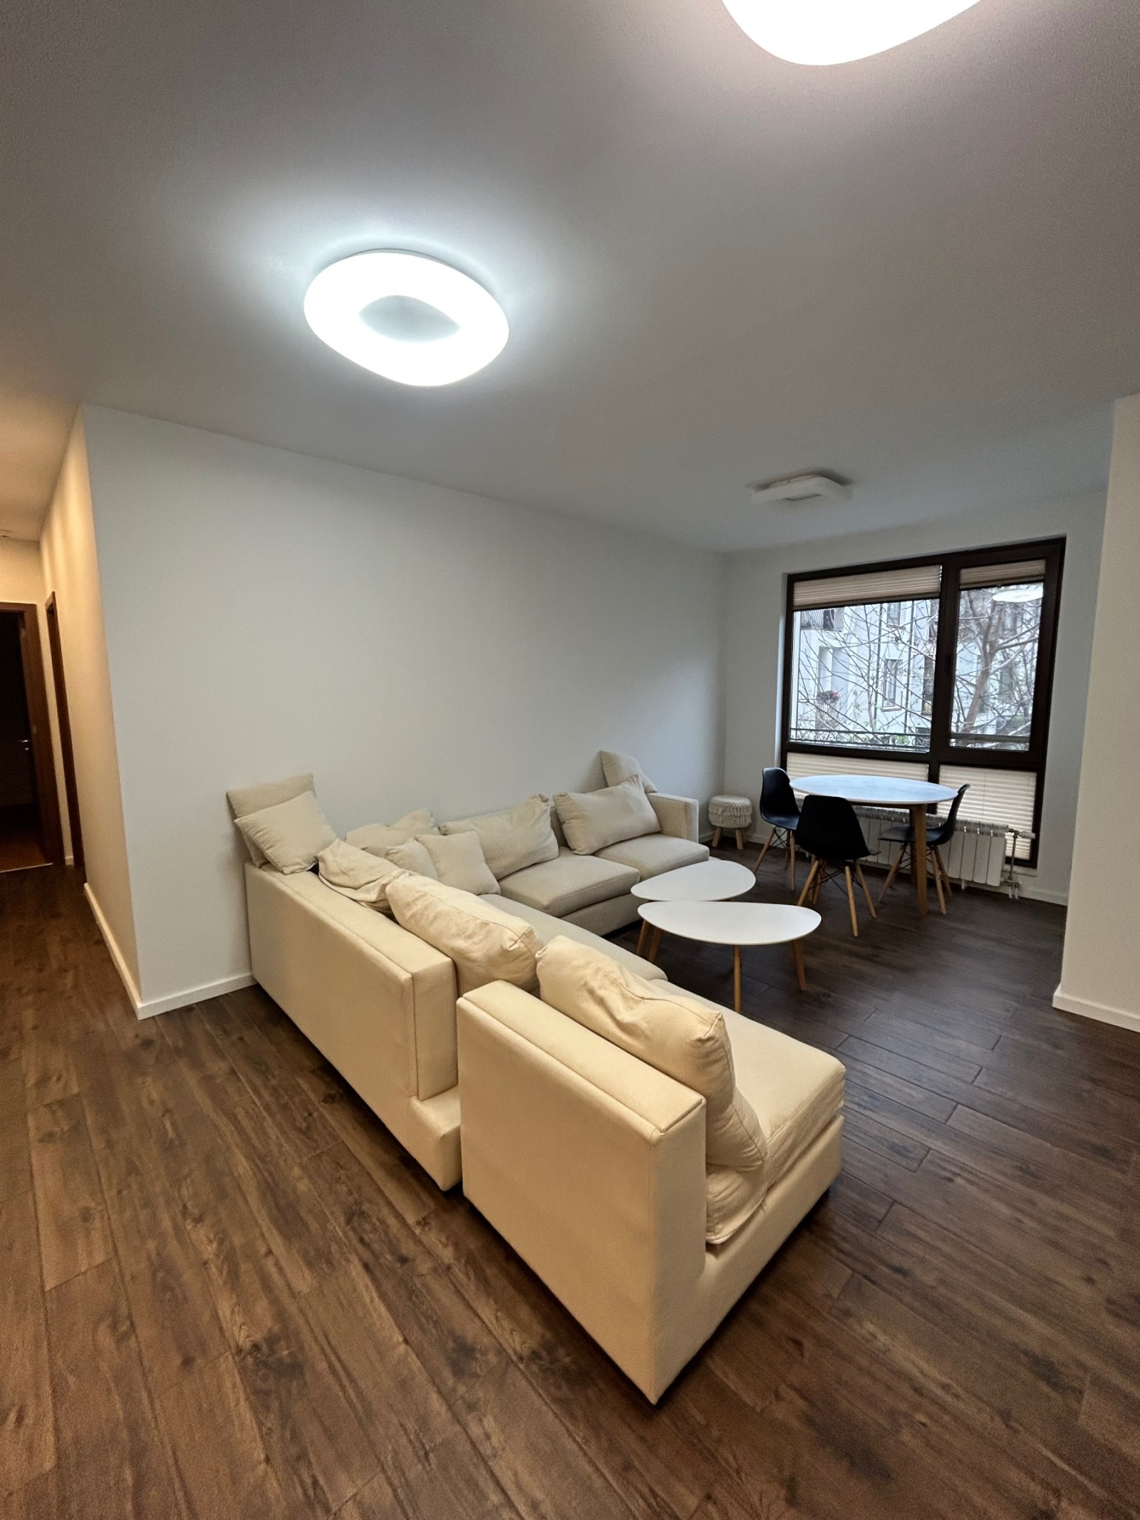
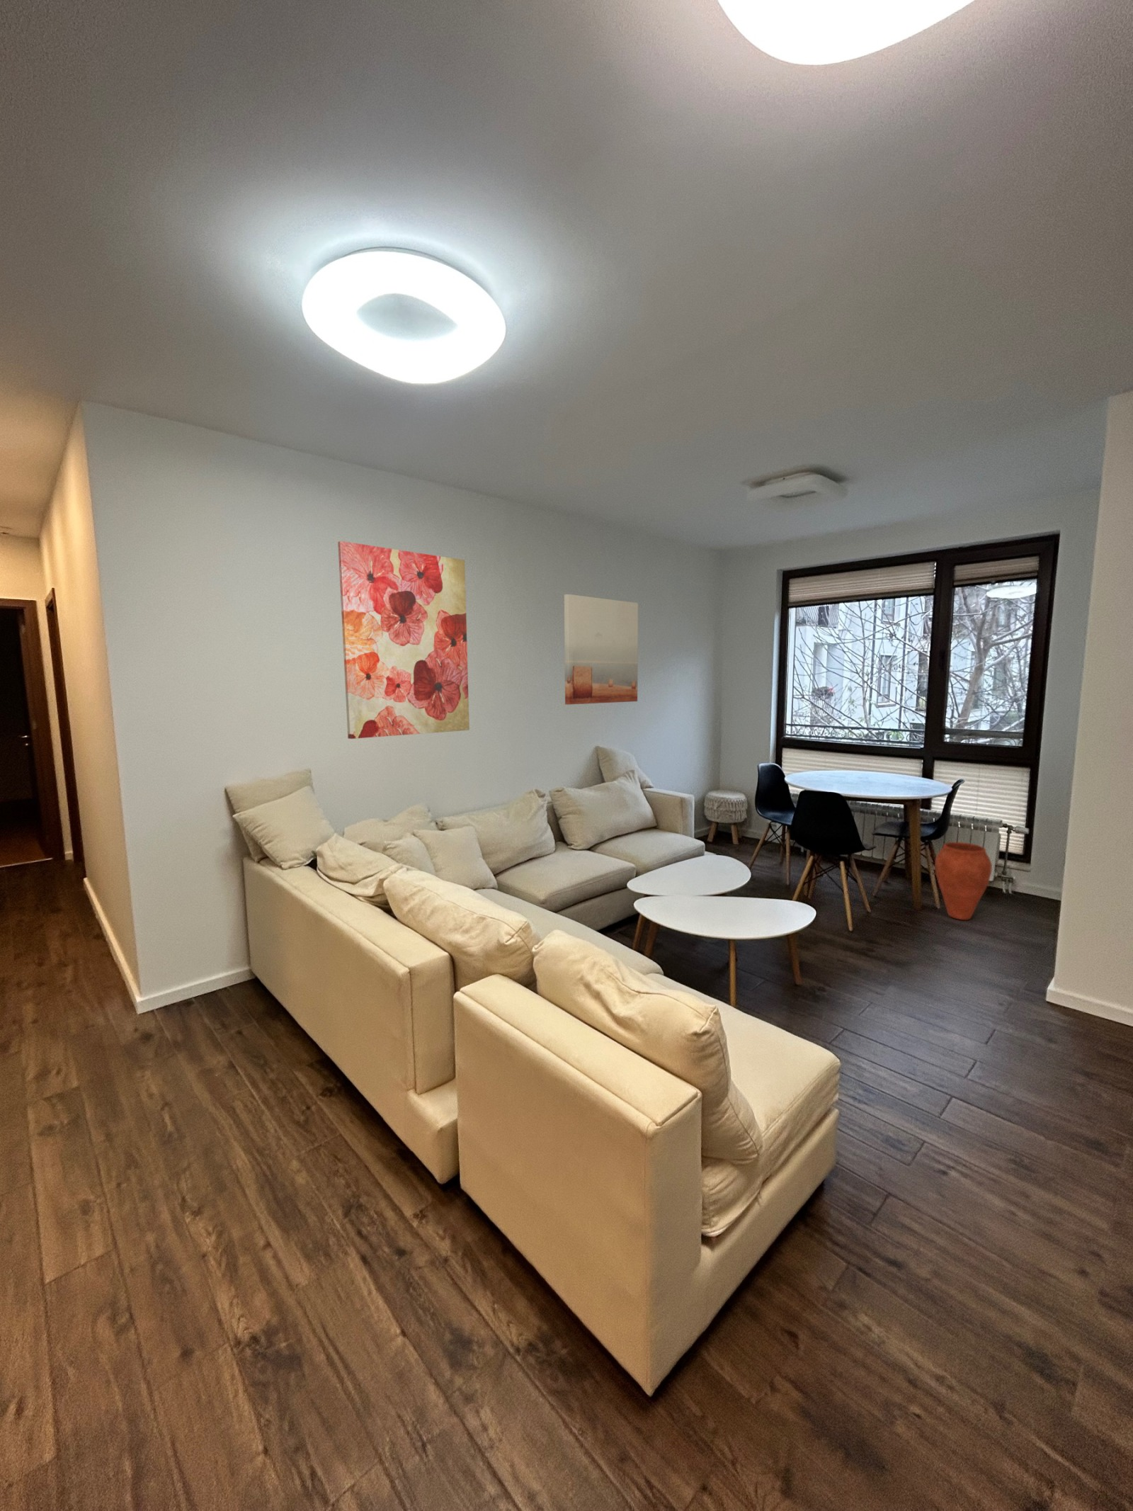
+ vase (962, 882)
+ wall art (409, 644)
+ wall art (602, 651)
